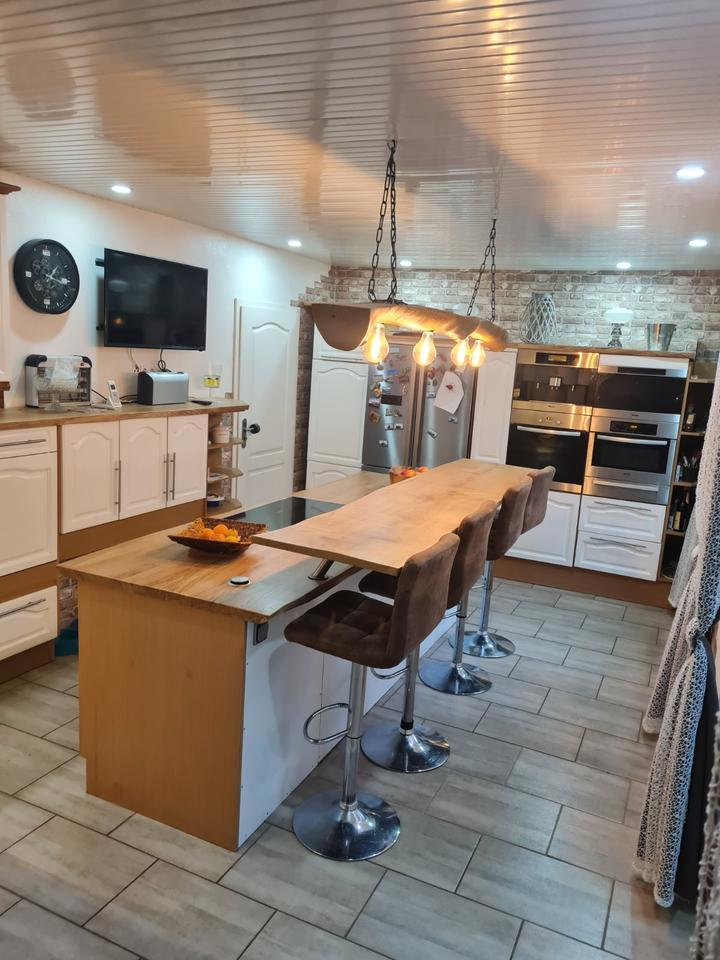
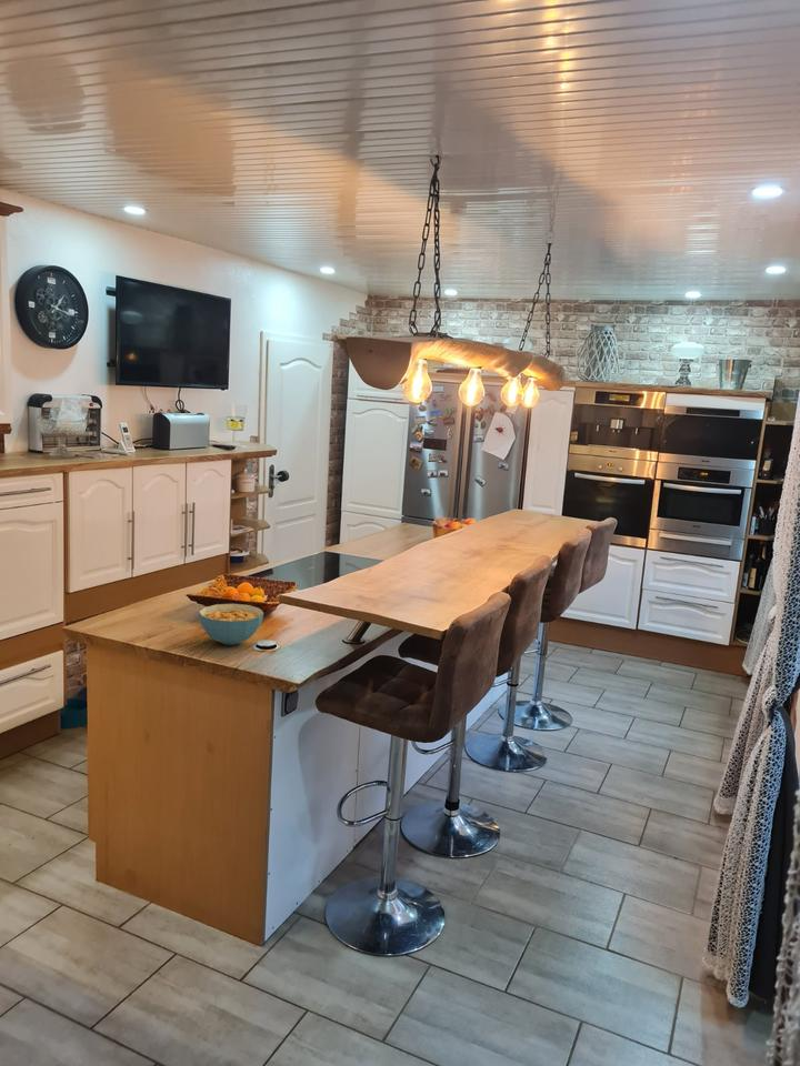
+ cereal bowl (230, 626)
